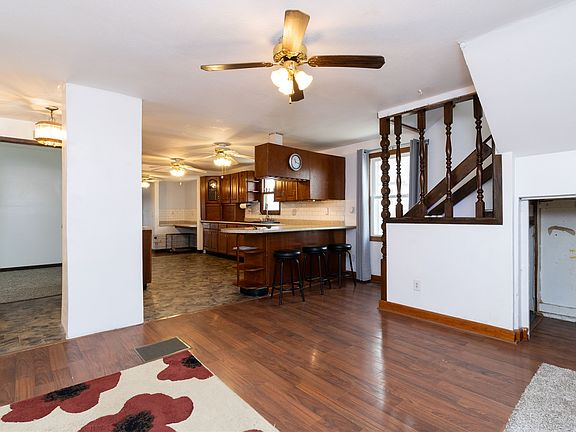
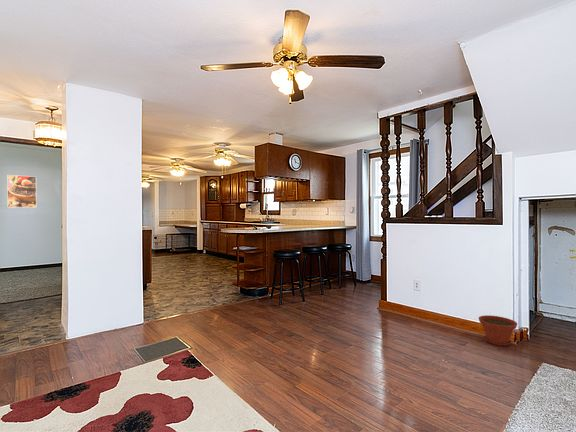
+ plant pot (497, 331)
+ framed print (22, 191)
